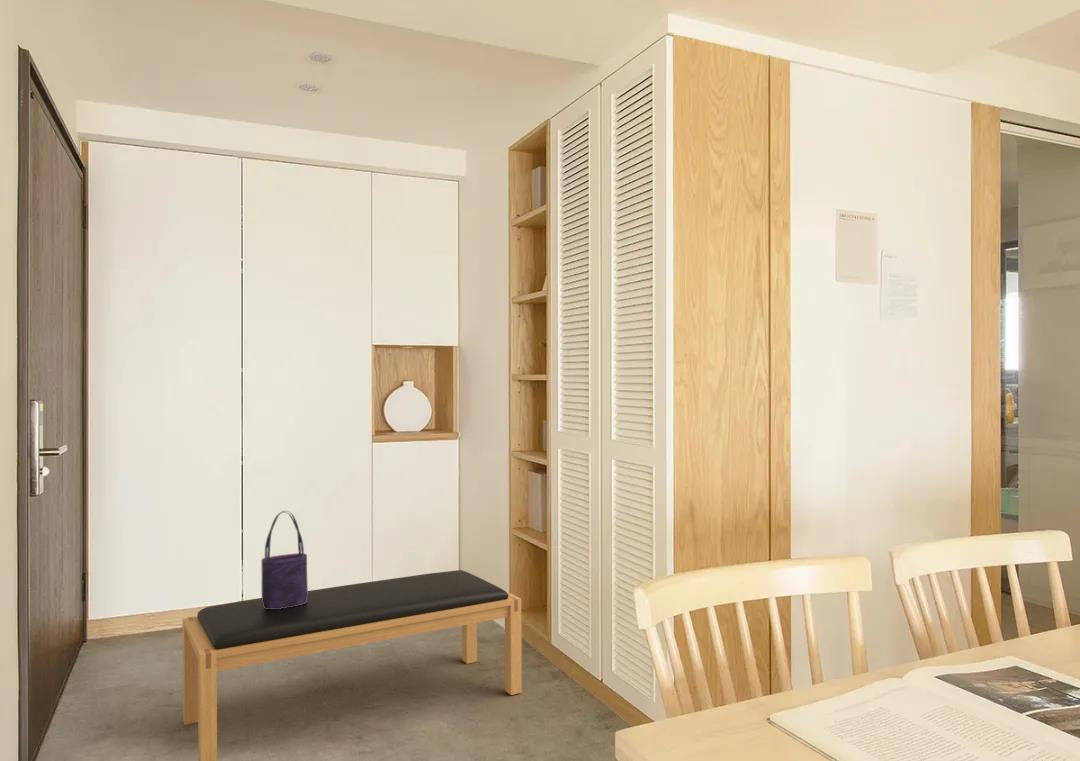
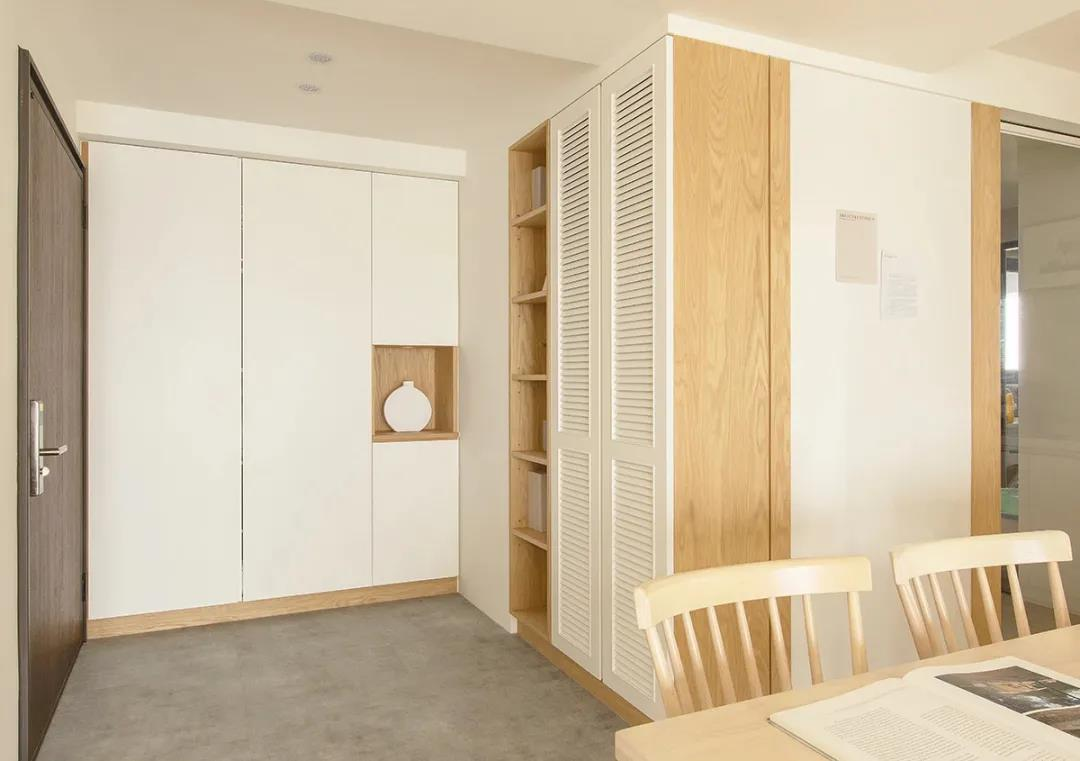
- tote bag (284, 558)
- bench (359, 644)
